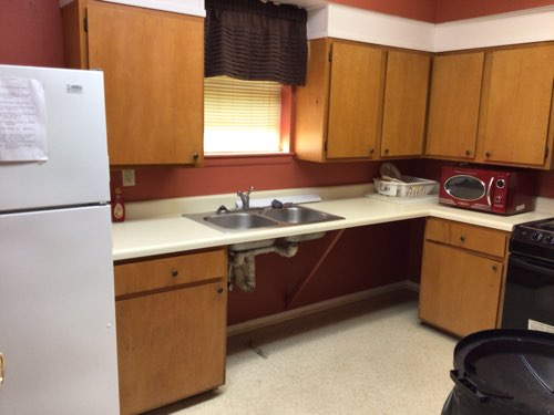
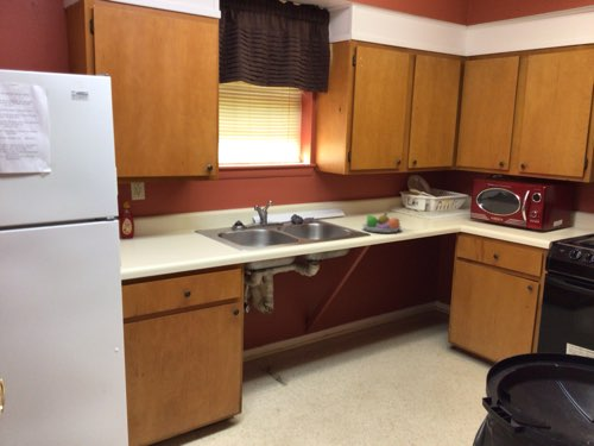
+ fruit bowl (380, 221)
